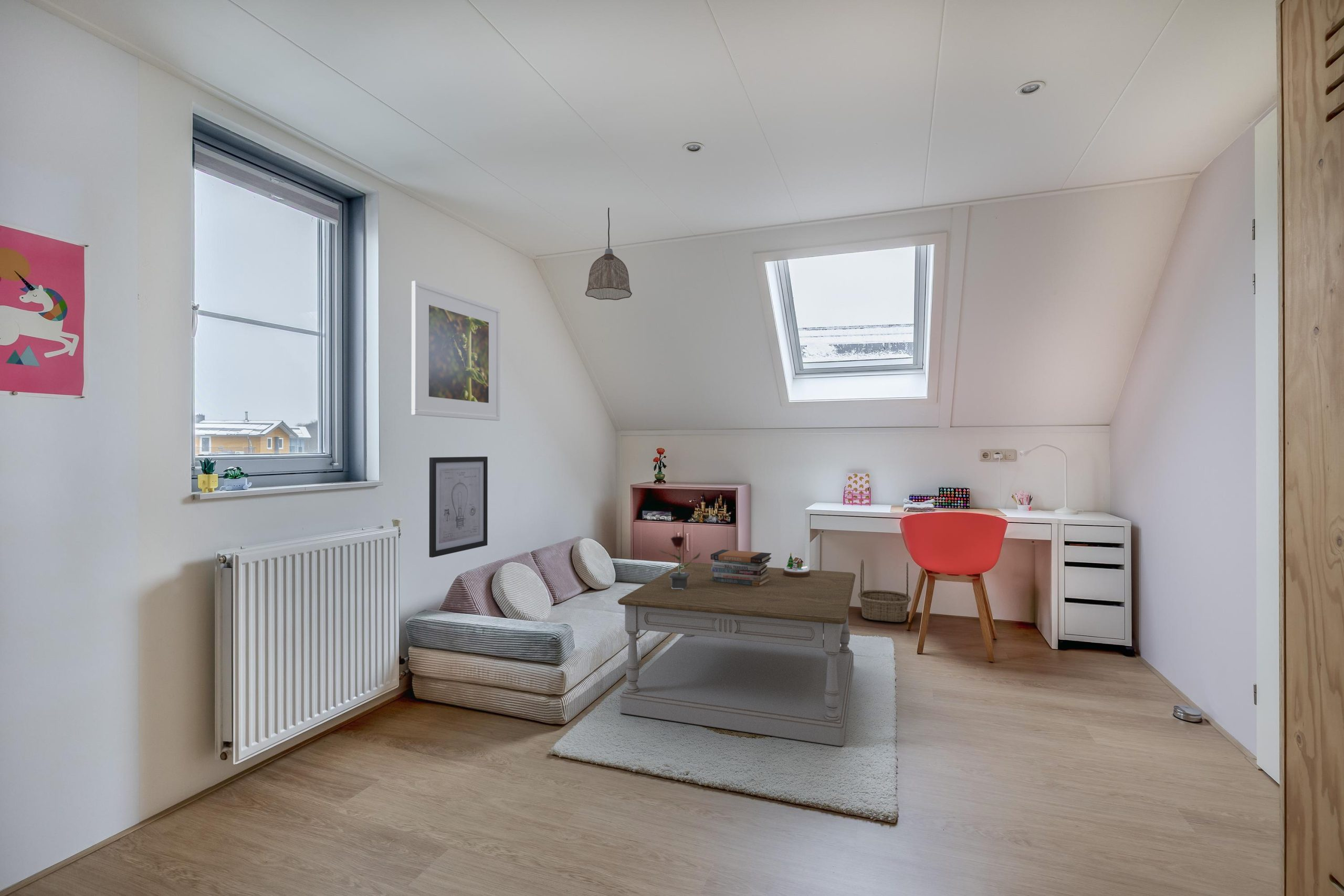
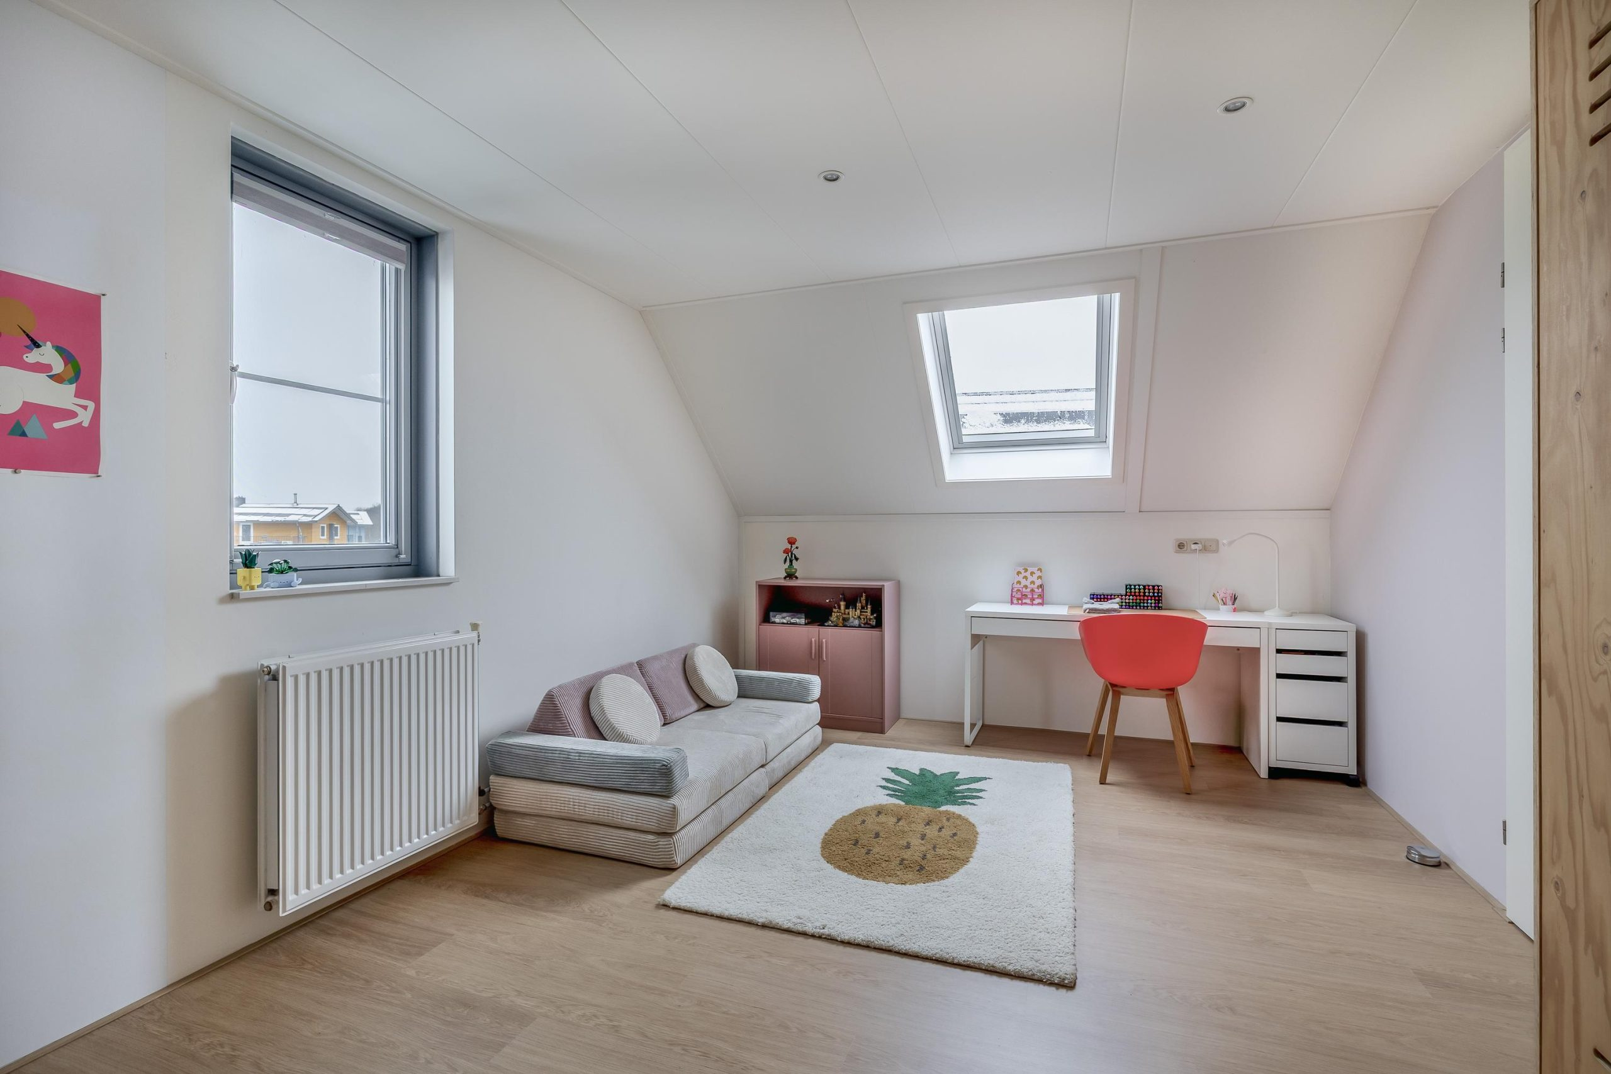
- book stack (740, 567)
- potted flower (679, 562)
- snow globe (796, 562)
- coffee table (748, 636)
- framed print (459, 357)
- basket (884, 591)
- pendant lamp (608, 251)
- wall art (460, 504)
